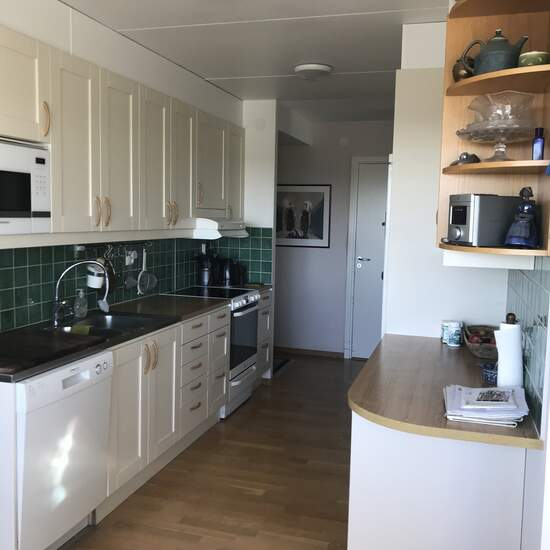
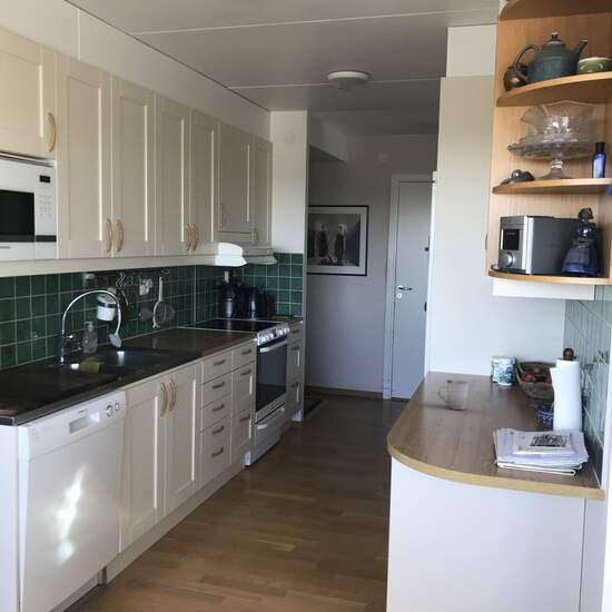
+ cup (452, 394)
